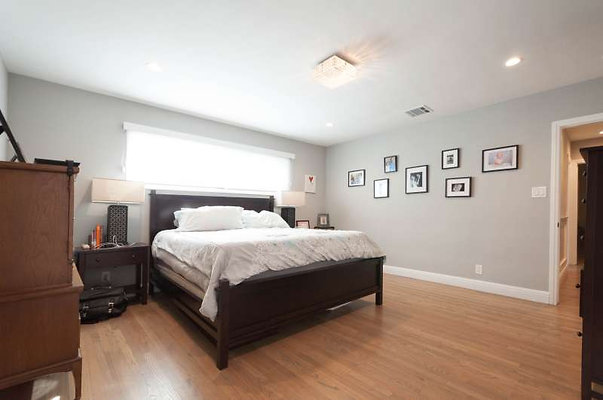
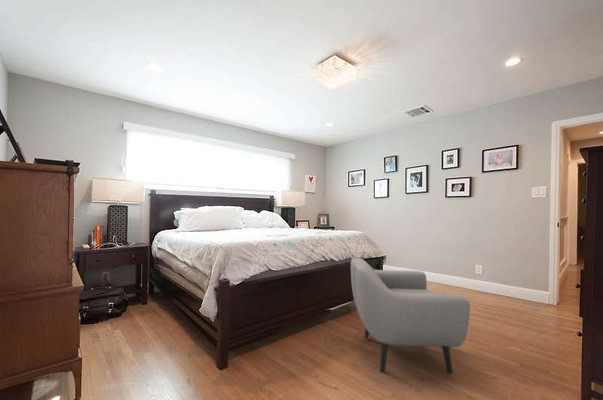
+ armchair (407, 307)
